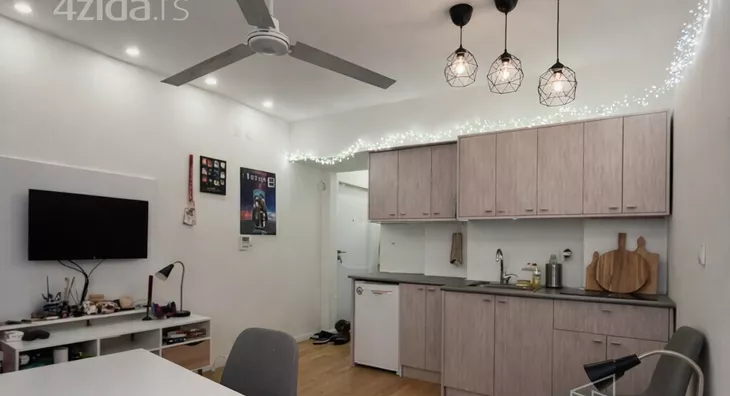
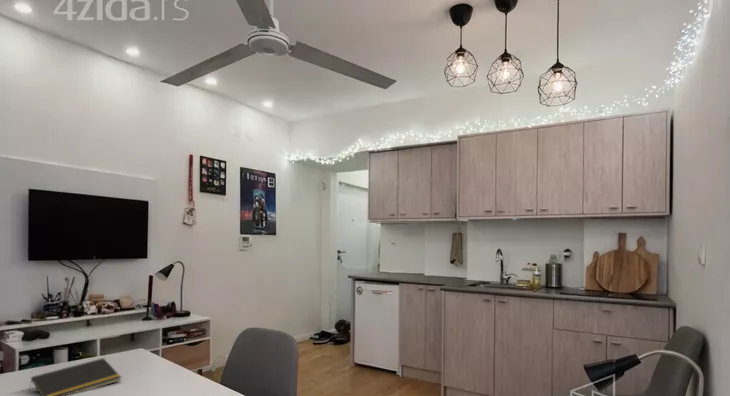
+ notepad (77, 378)
